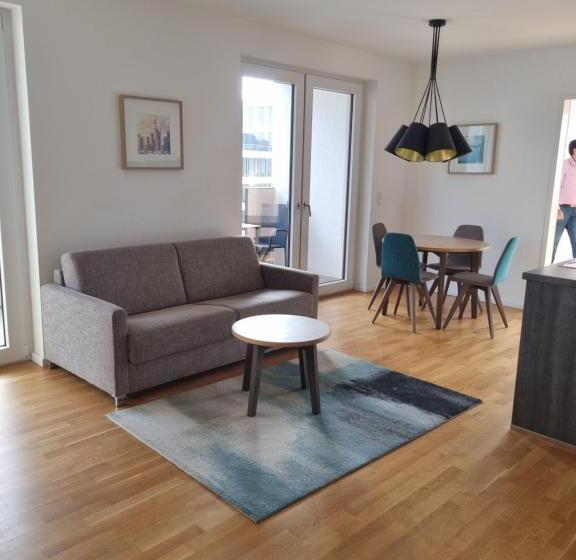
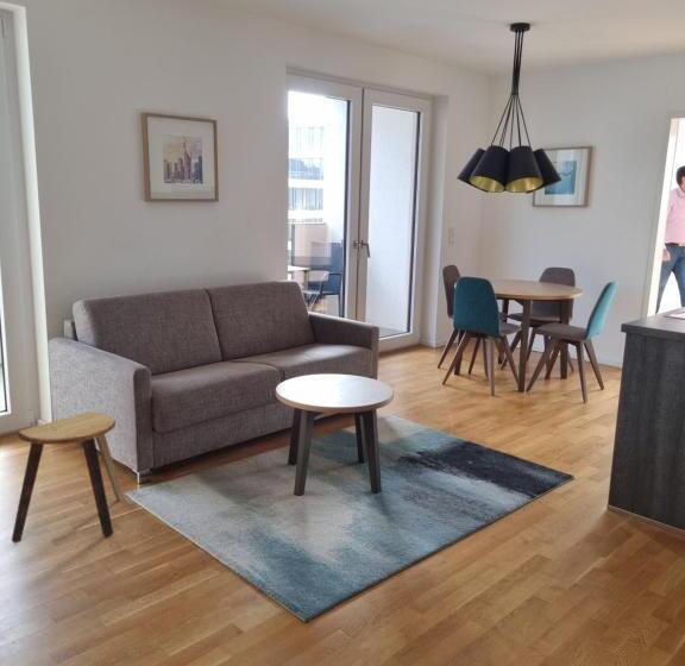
+ stool (89, 476)
